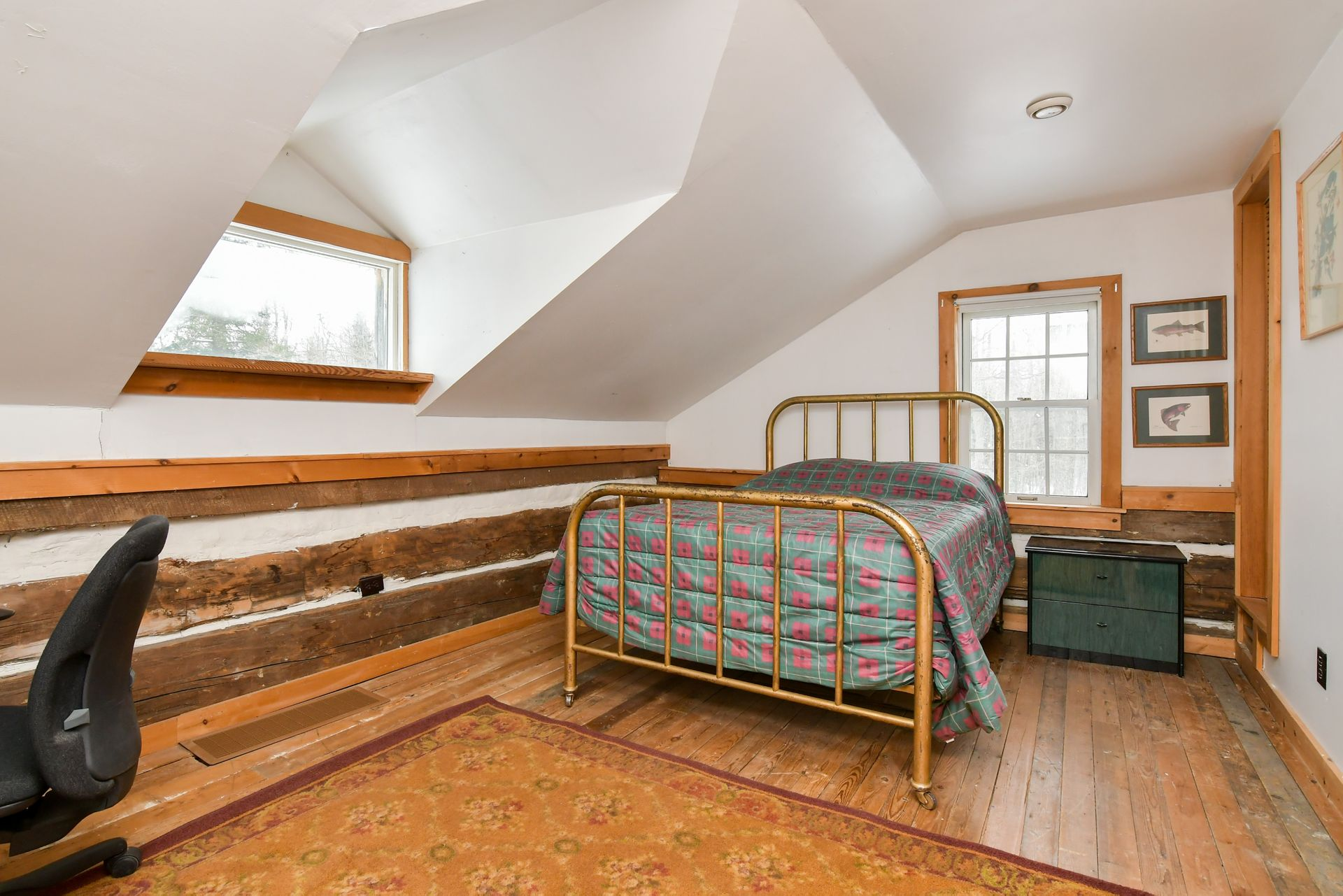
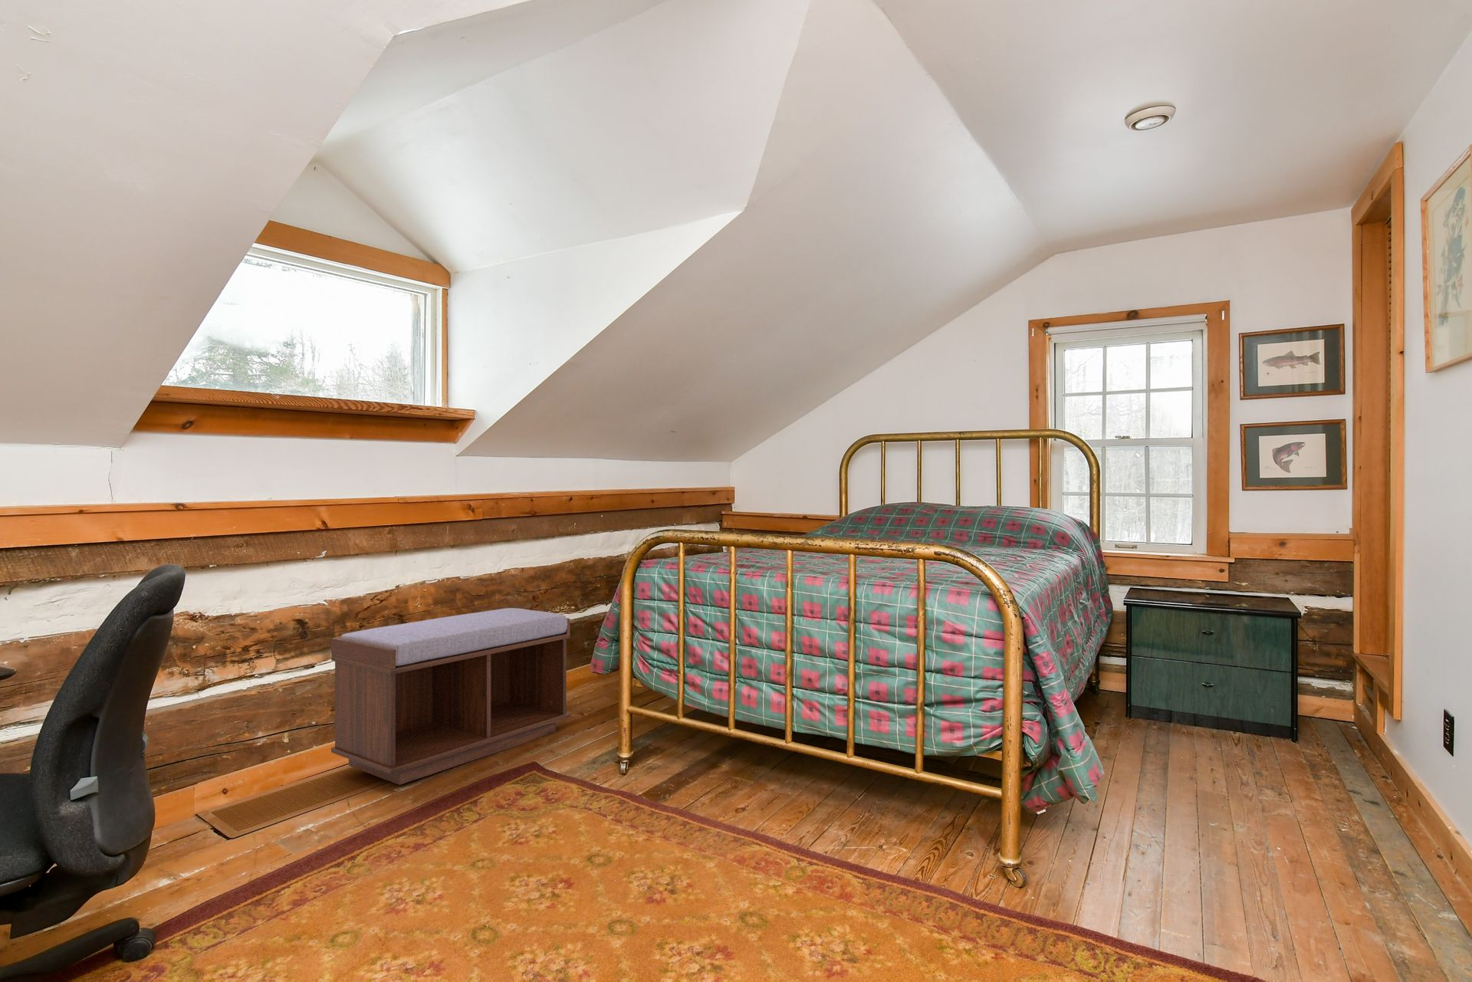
+ bench (460, 684)
